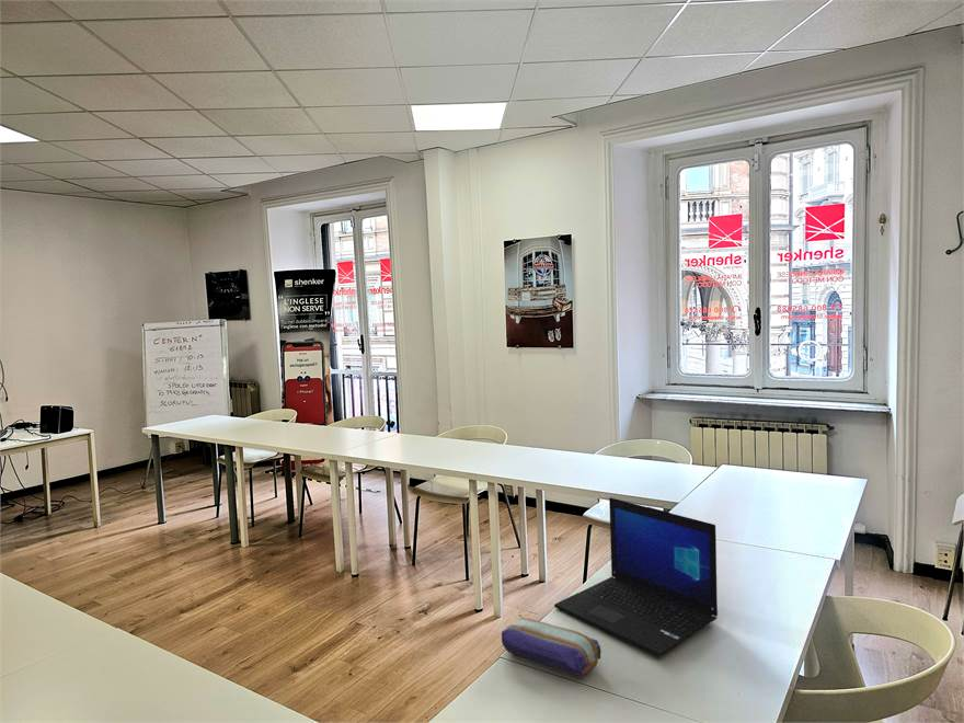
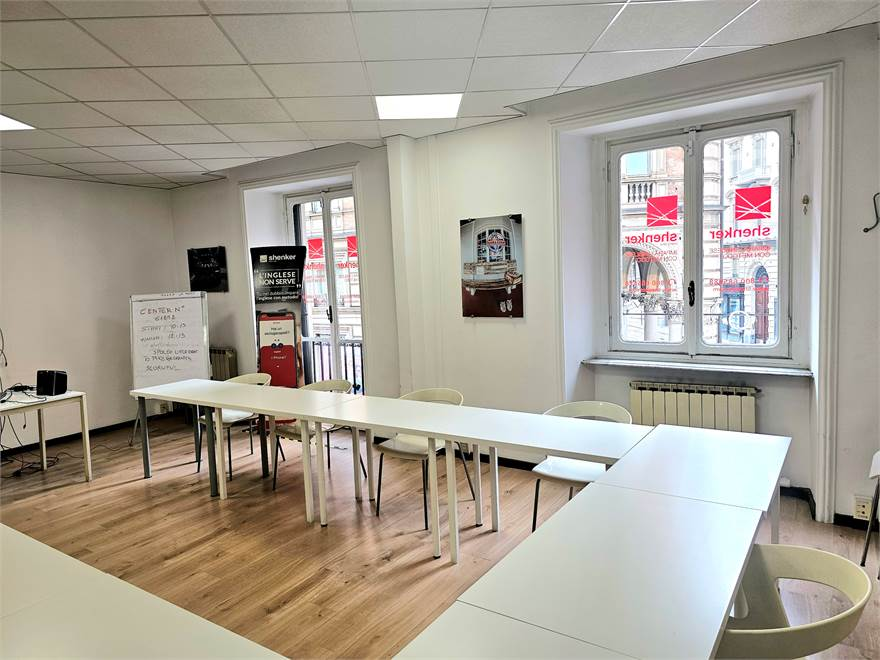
- pencil case (549, 645)
- laptop (632, 567)
